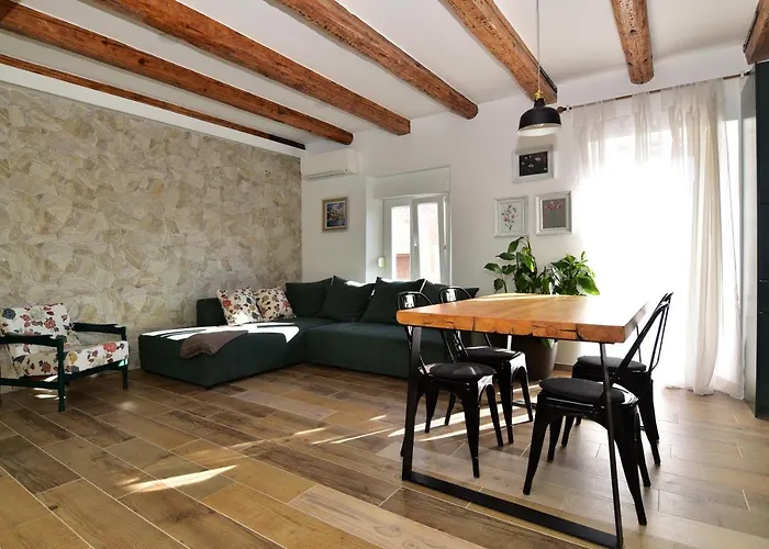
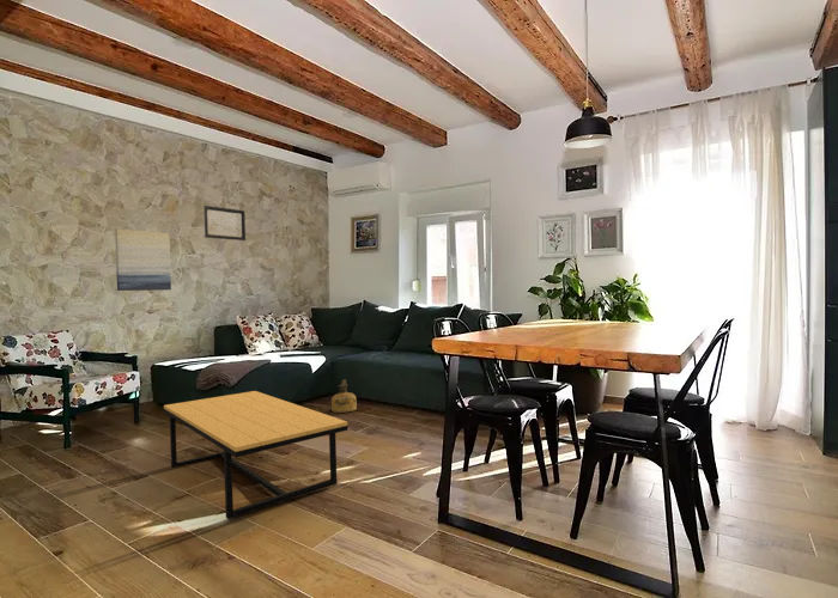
+ coffee table (248, 444)
+ wall art (144, 261)
+ wall art (225, 224)
+ ceramic jug (344, 396)
